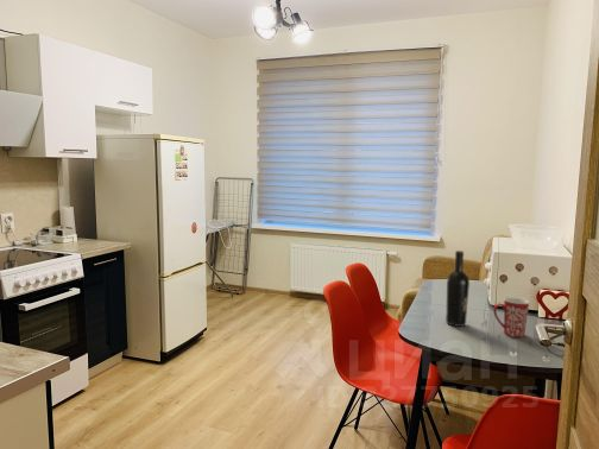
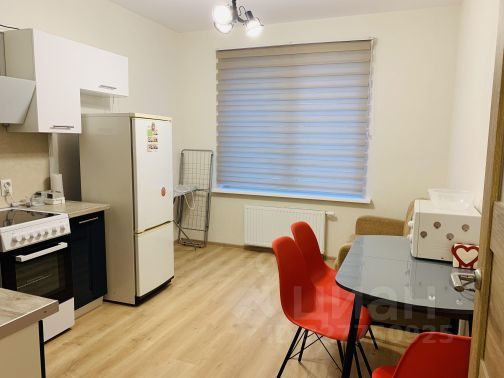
- wine bottle (458, 287)
- mug (510, 316)
